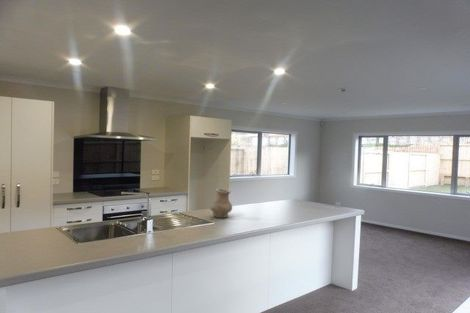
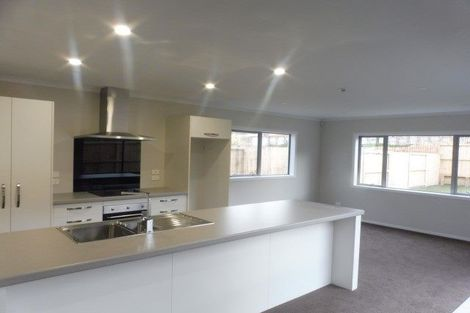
- vase (220, 202)
